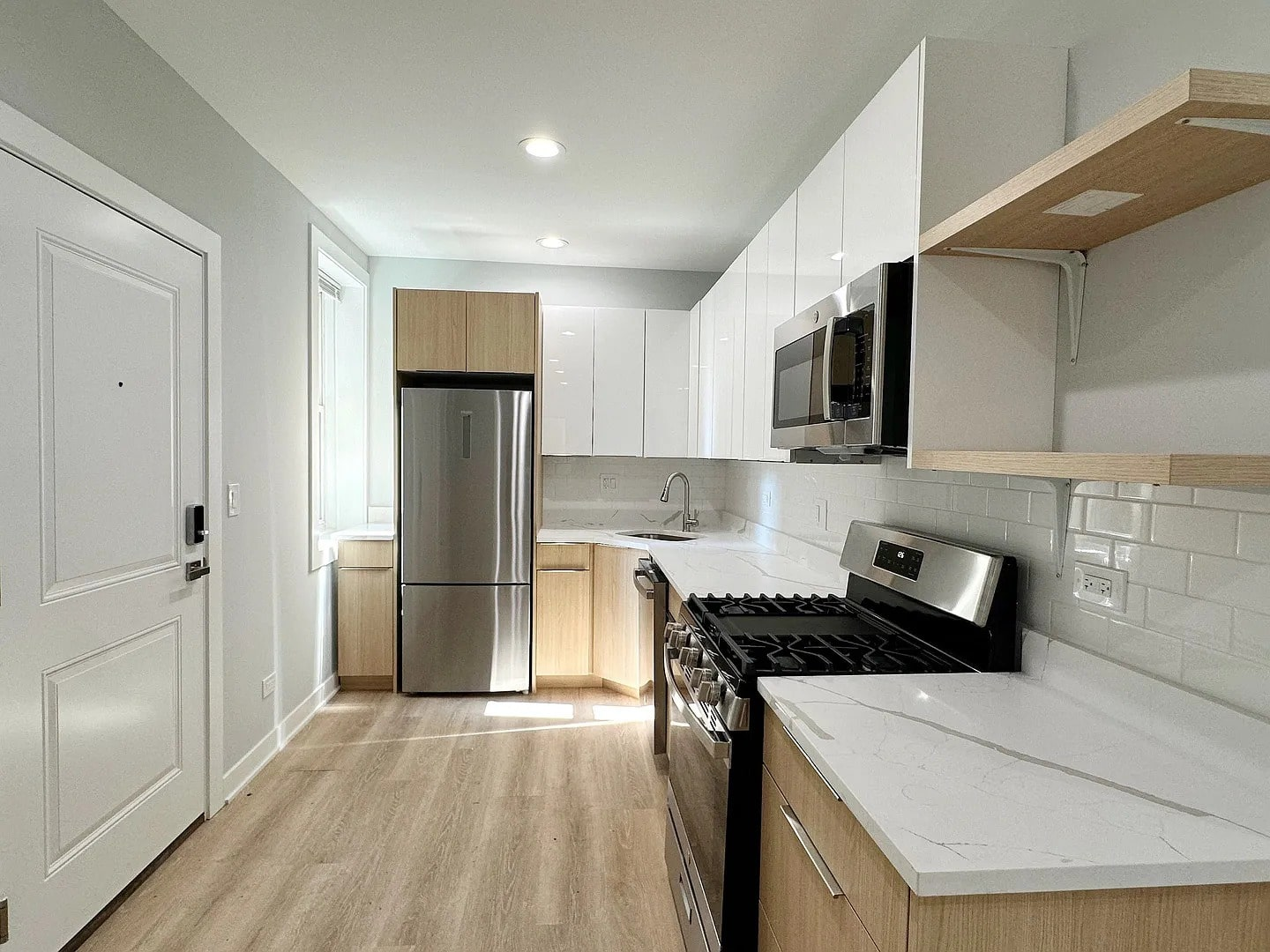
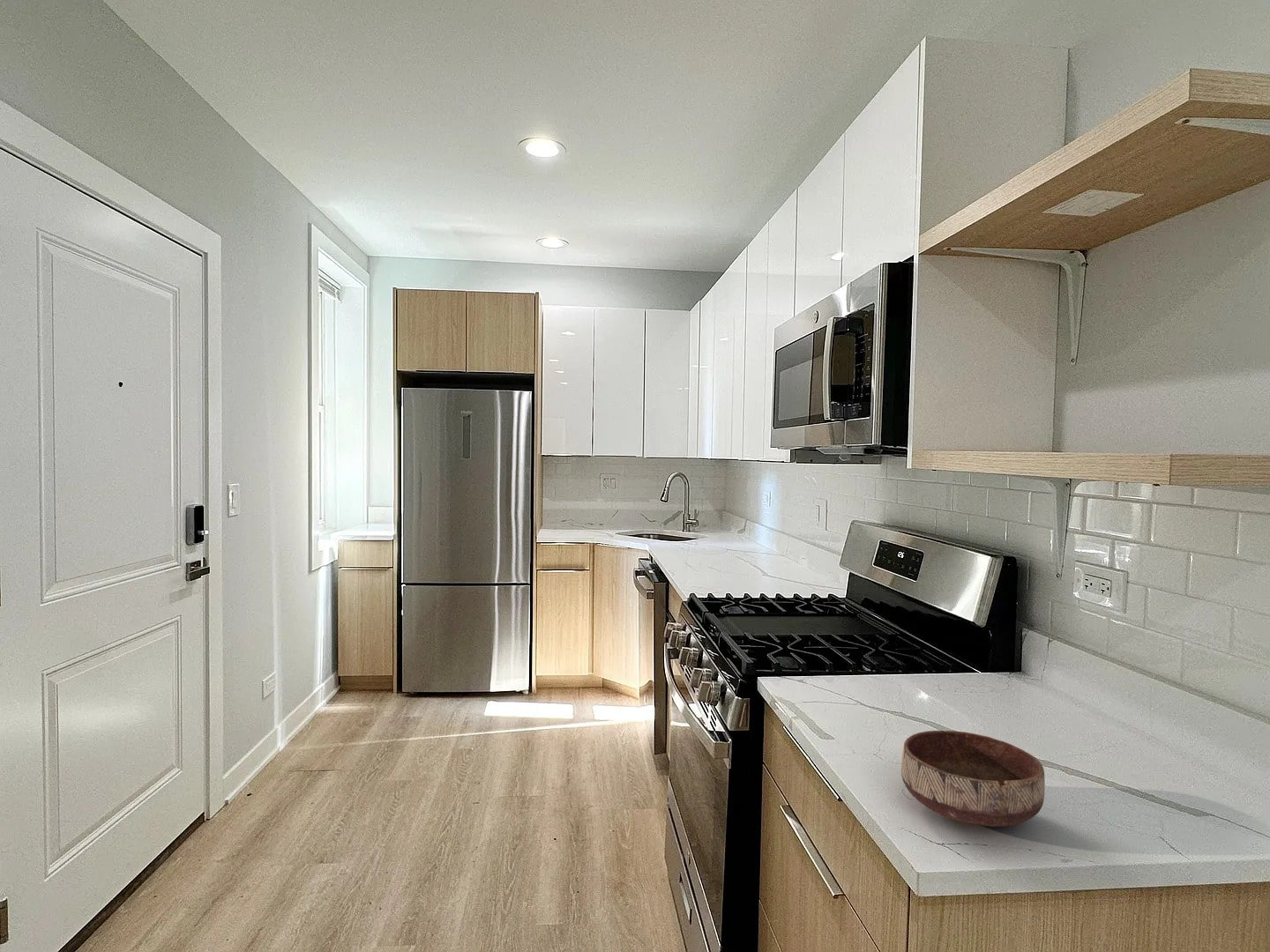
+ bowl (969, 783)
